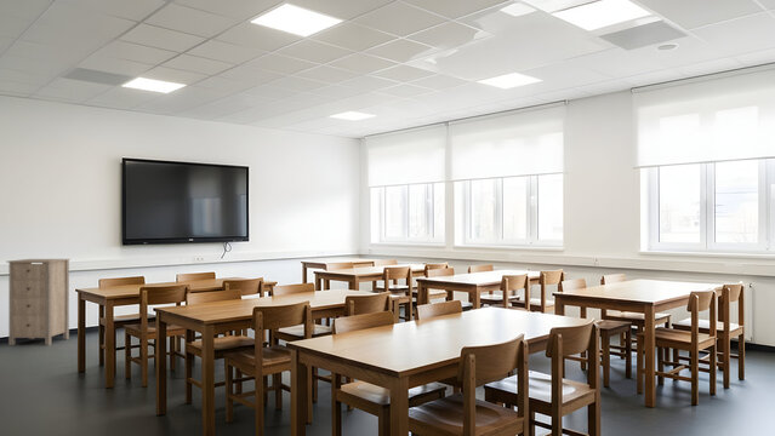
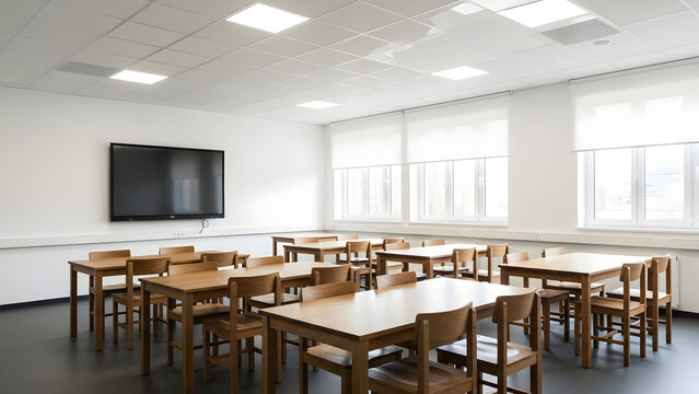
- storage cabinet (39, 300)
